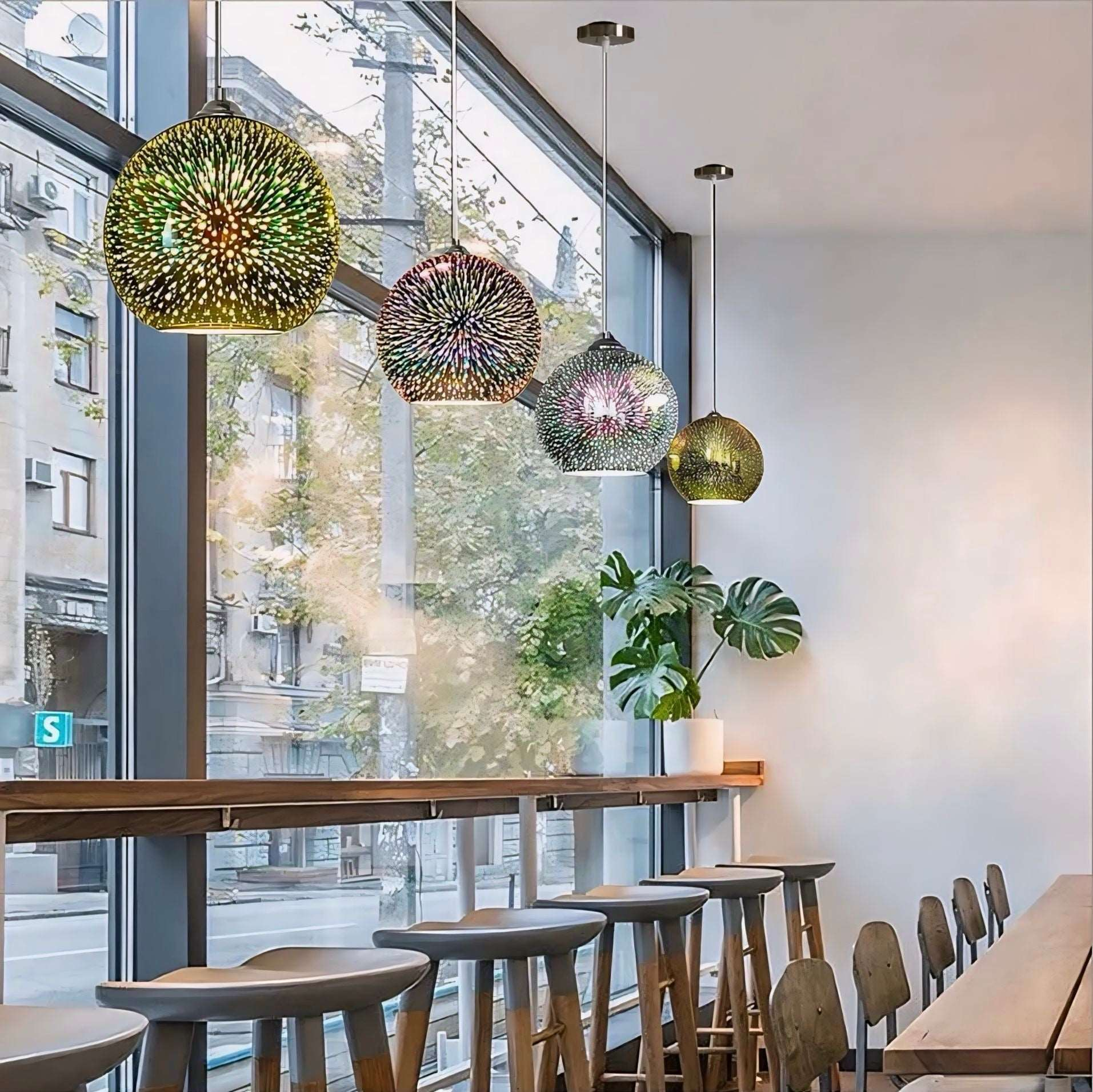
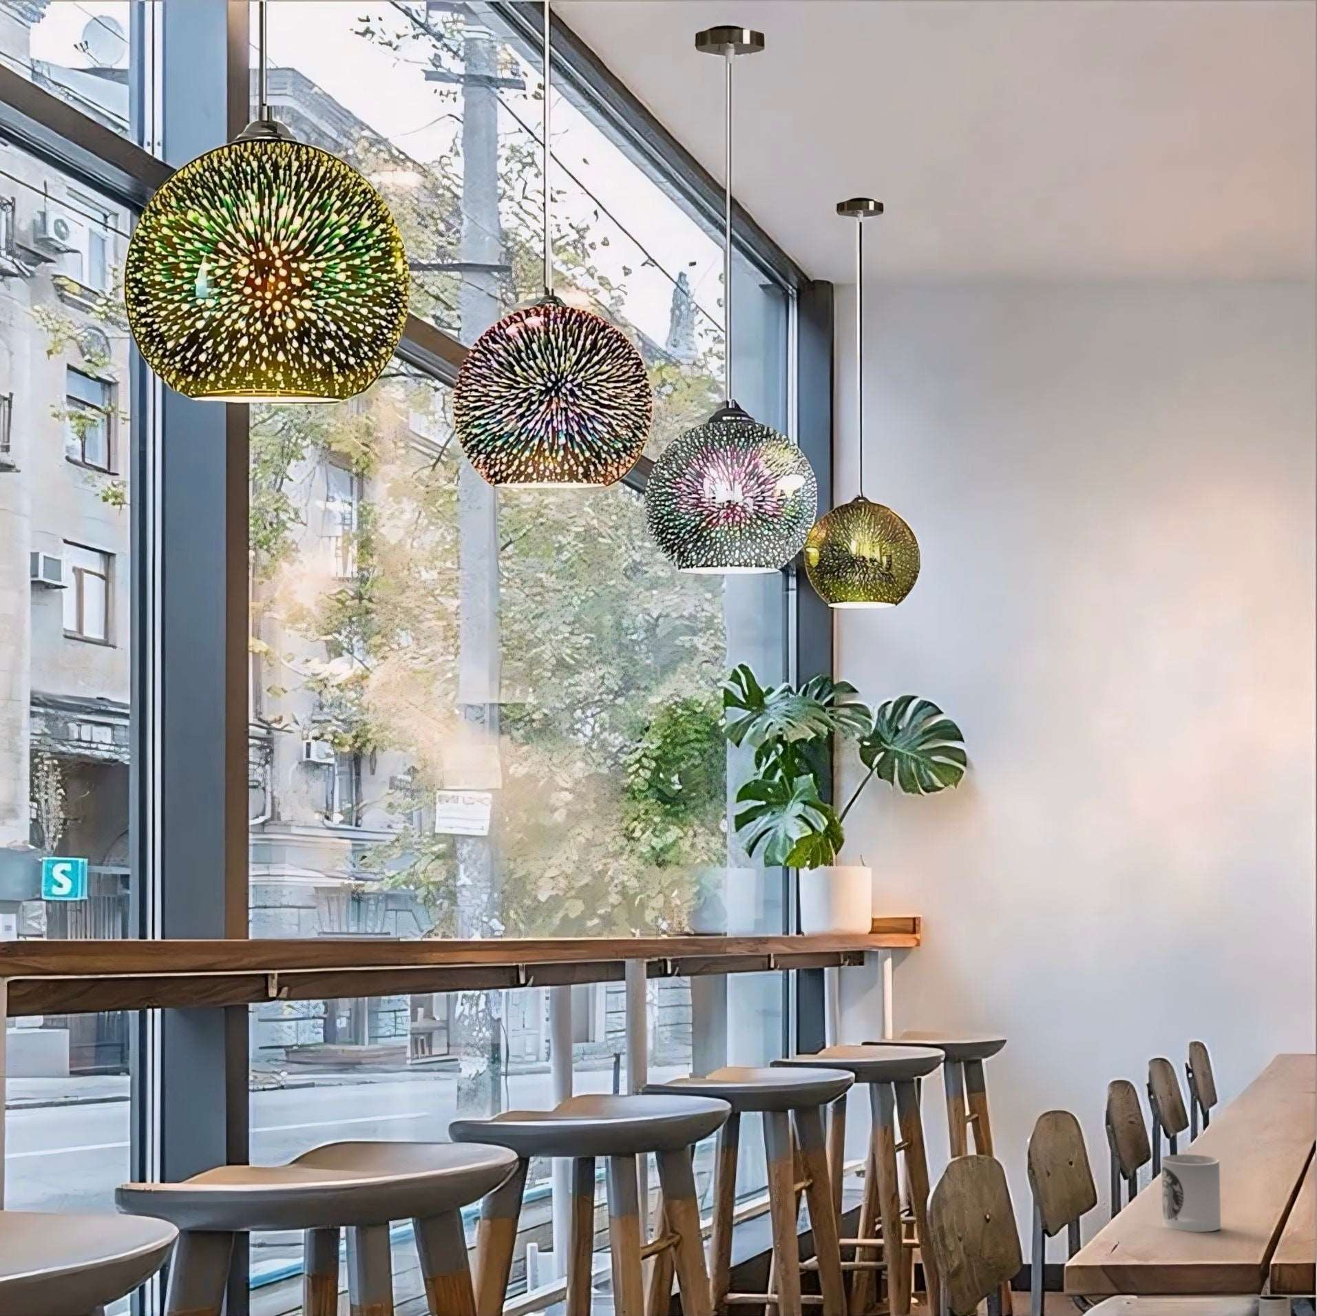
+ cup (1184, 1189)
